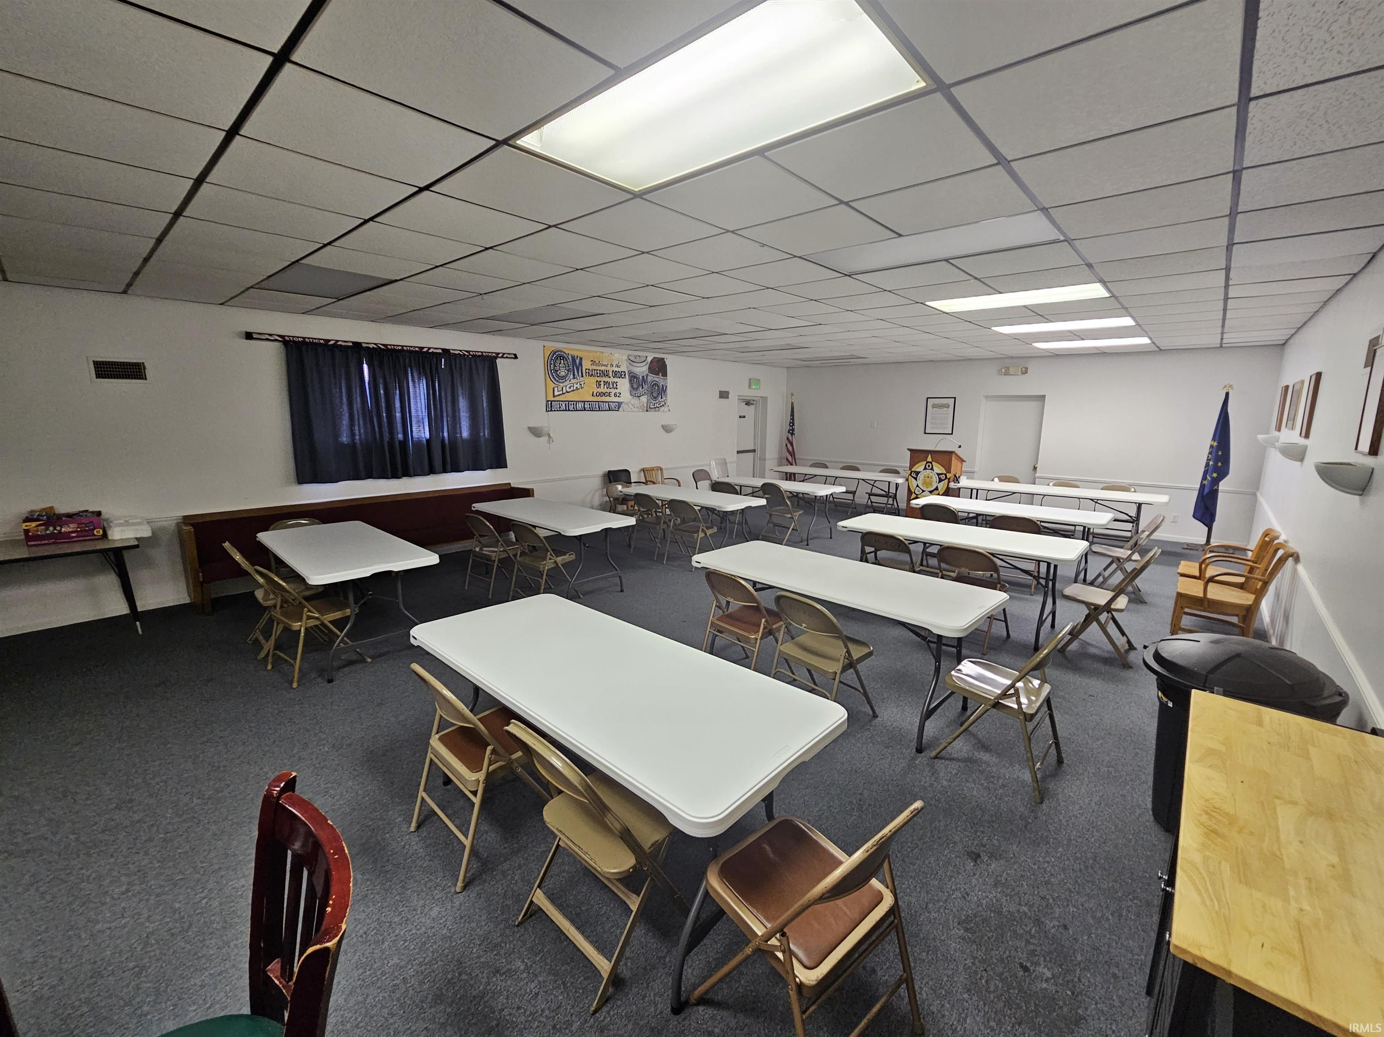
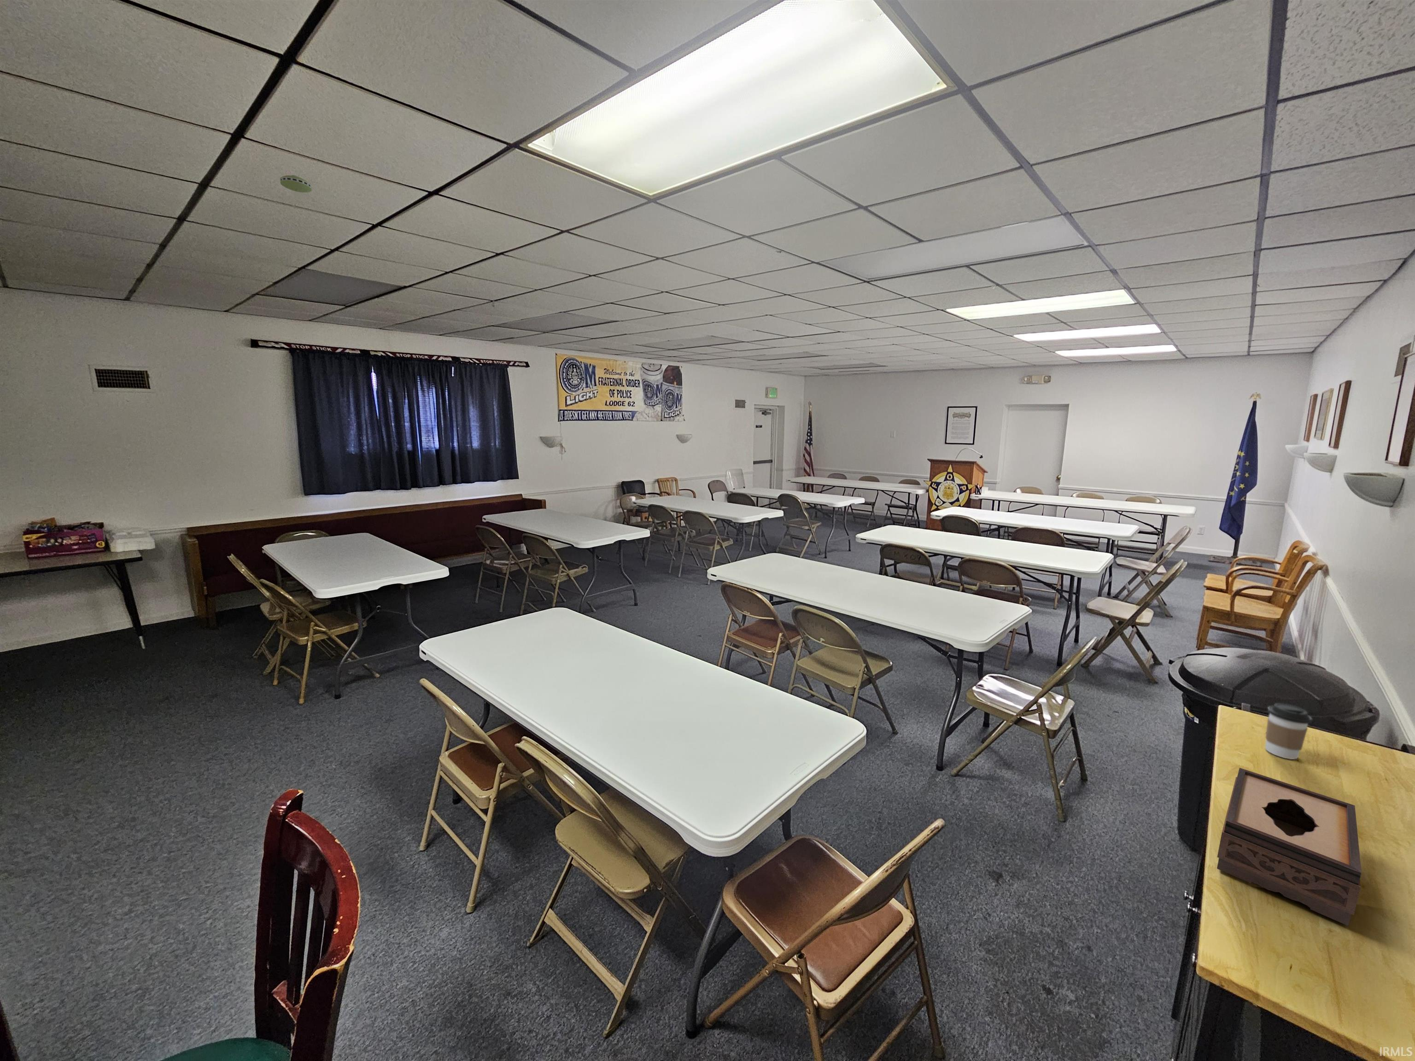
+ tissue box (1287, 836)
+ smoke detector (295, 183)
+ coffee cup (1286, 730)
